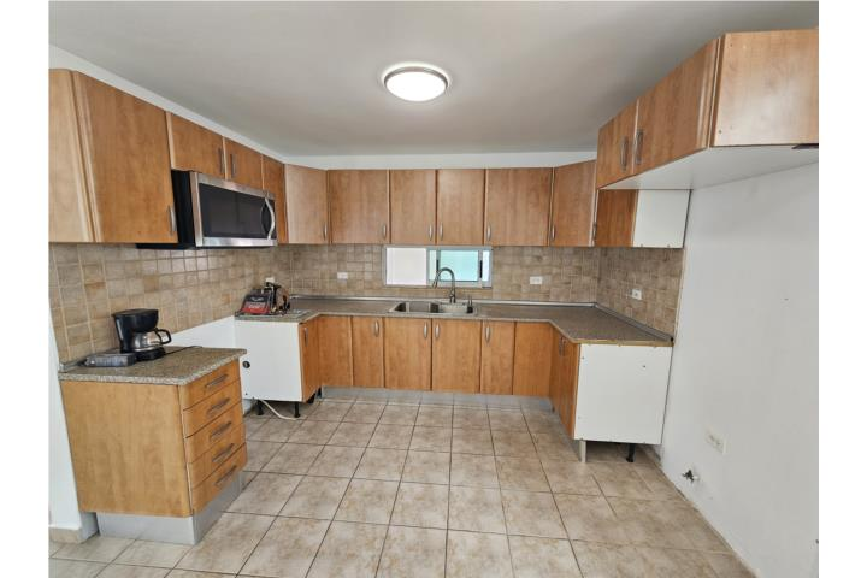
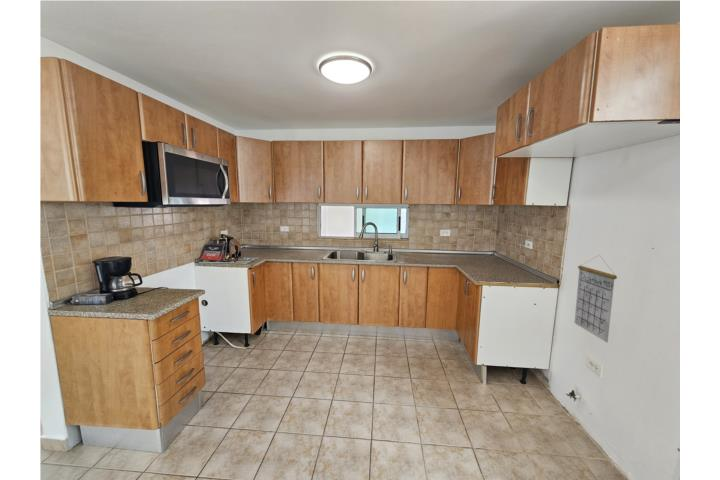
+ calendar (593, 294)
